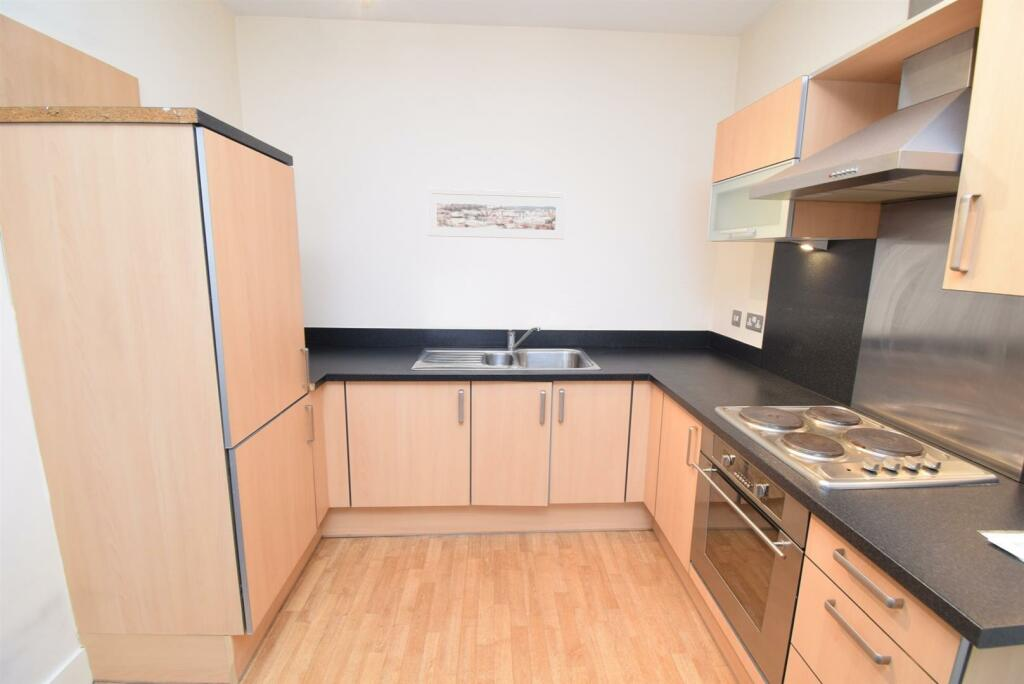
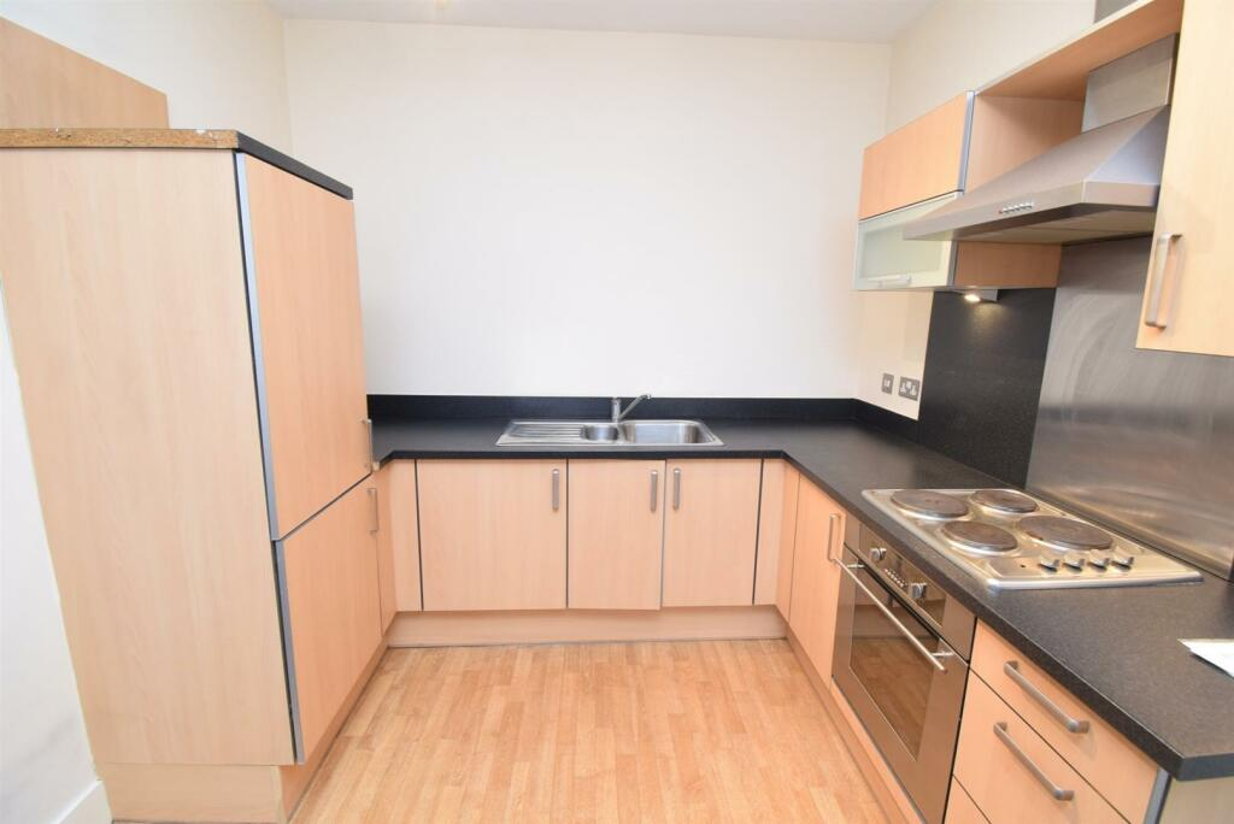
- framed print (496, 214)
